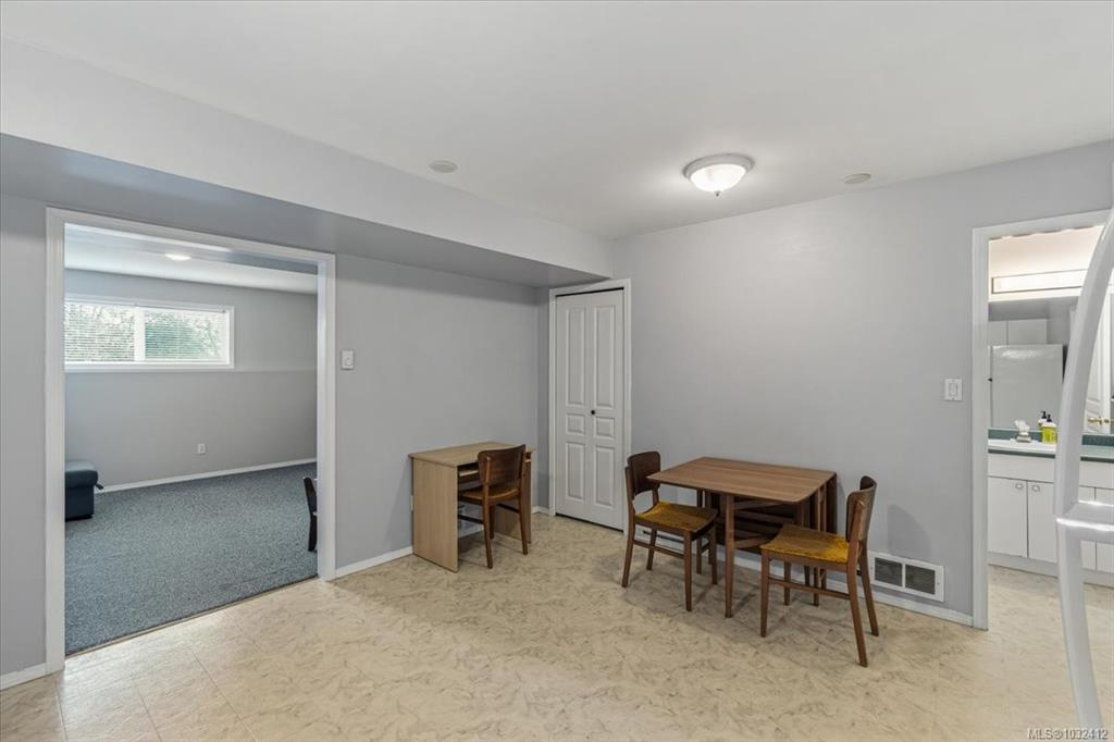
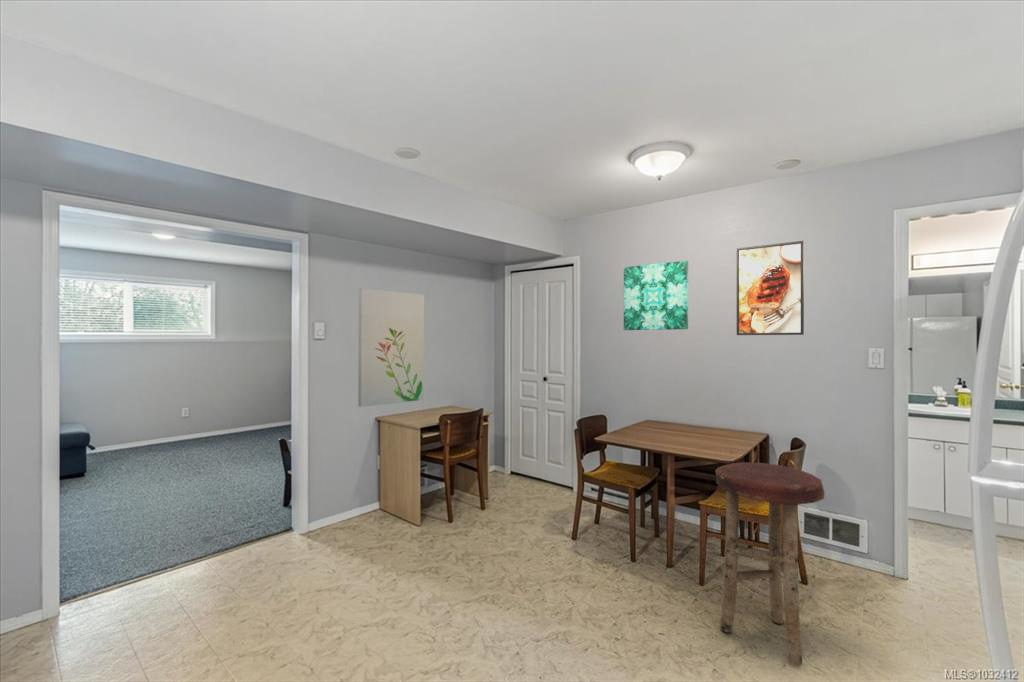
+ stool (767, 554)
+ wall art (654, 297)
+ wall art (393, 347)
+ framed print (768, 289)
